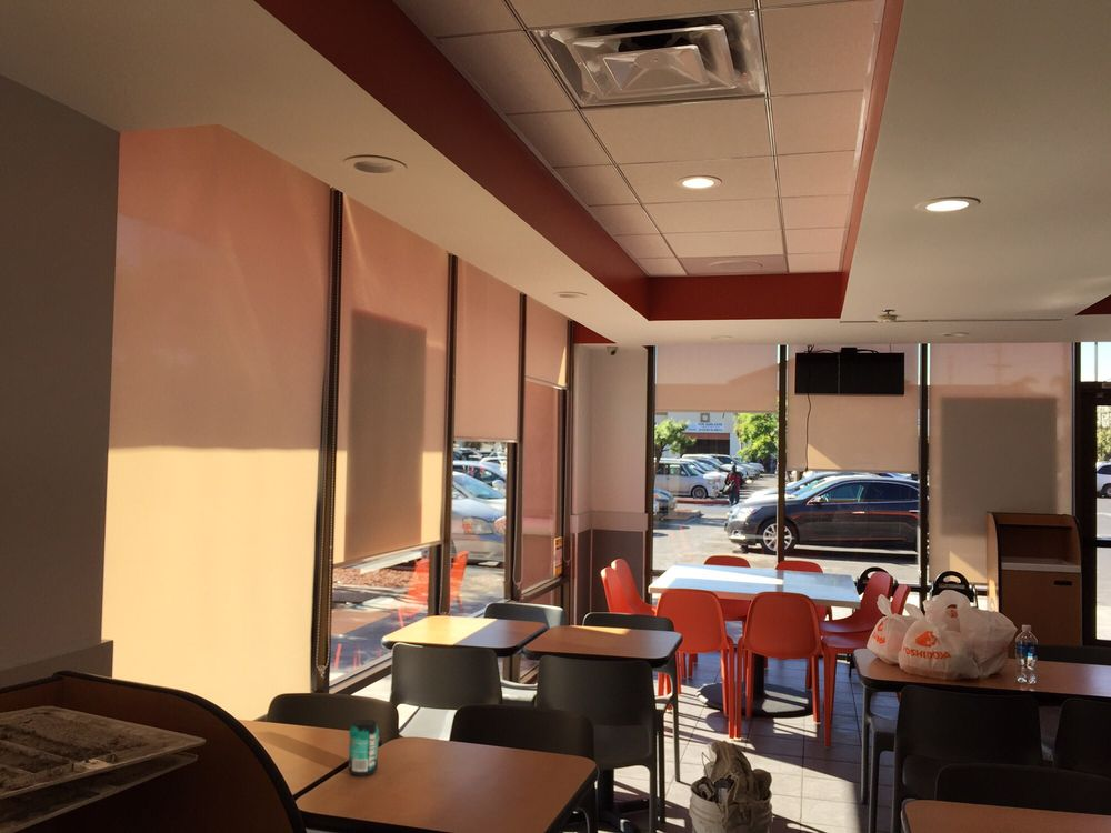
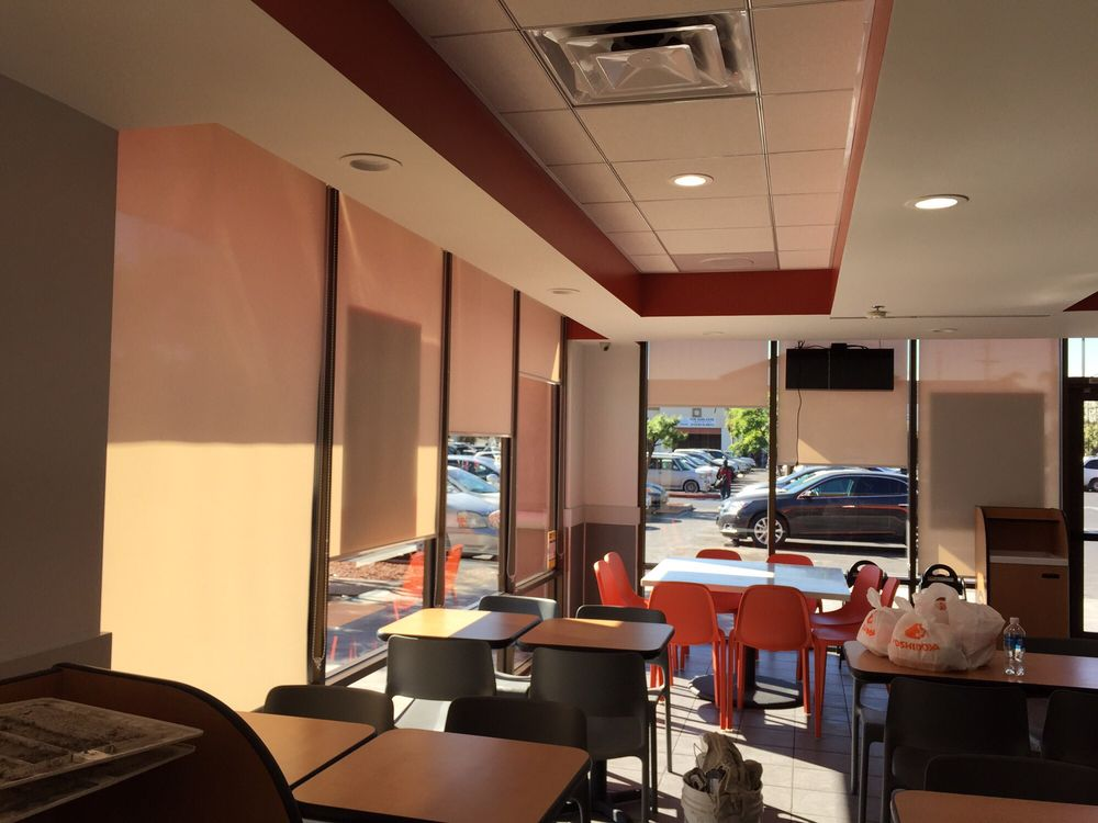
- beverage can (363, 746)
